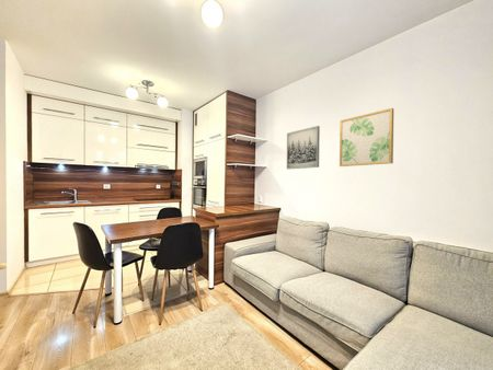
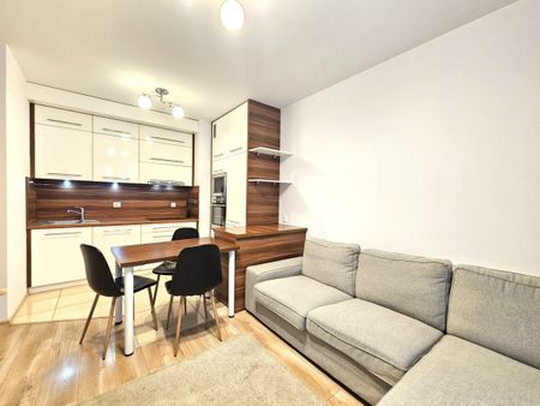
- wall art (301, 149)
- wall art (364, 140)
